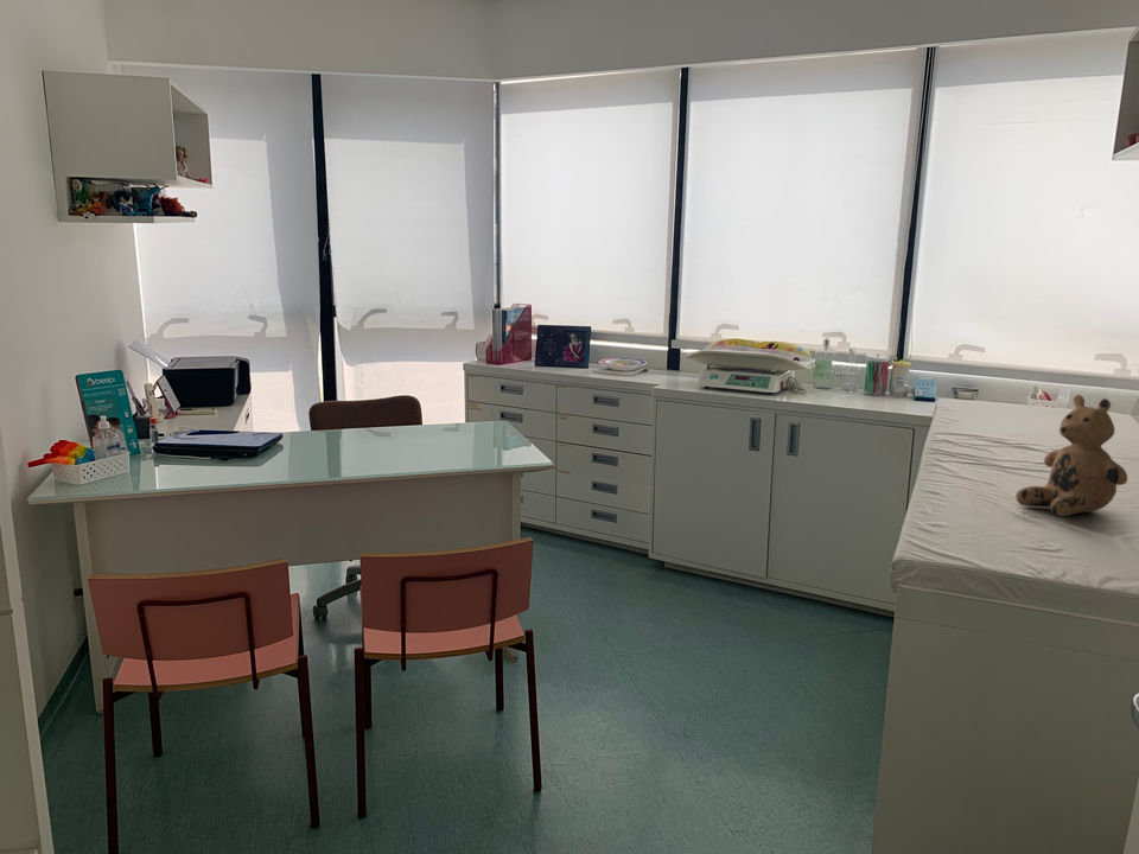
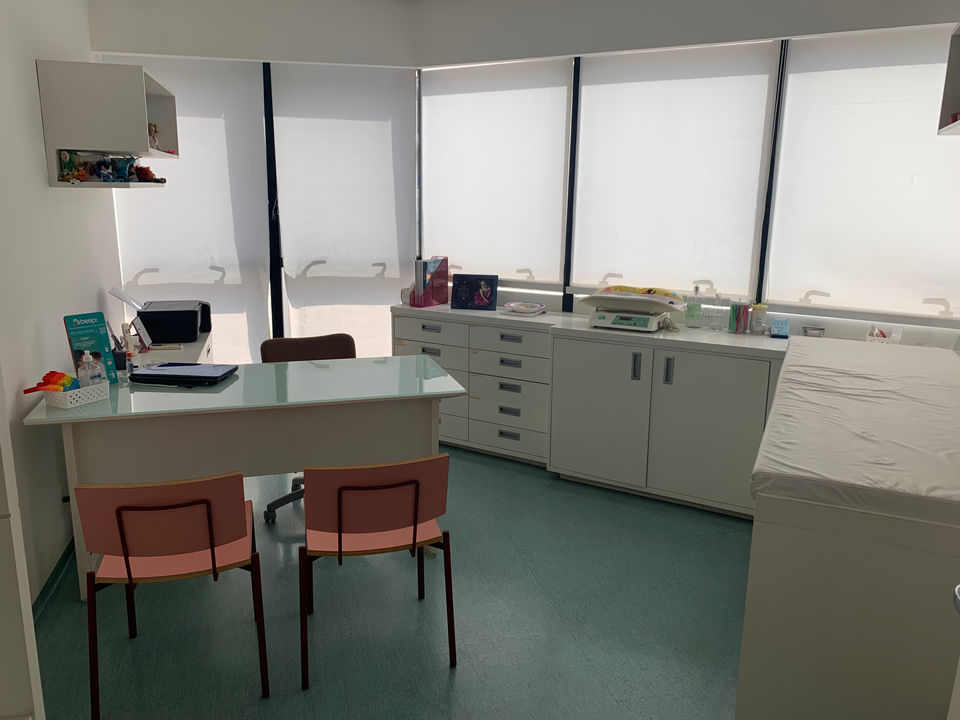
- teddy bear (1070, 454)
